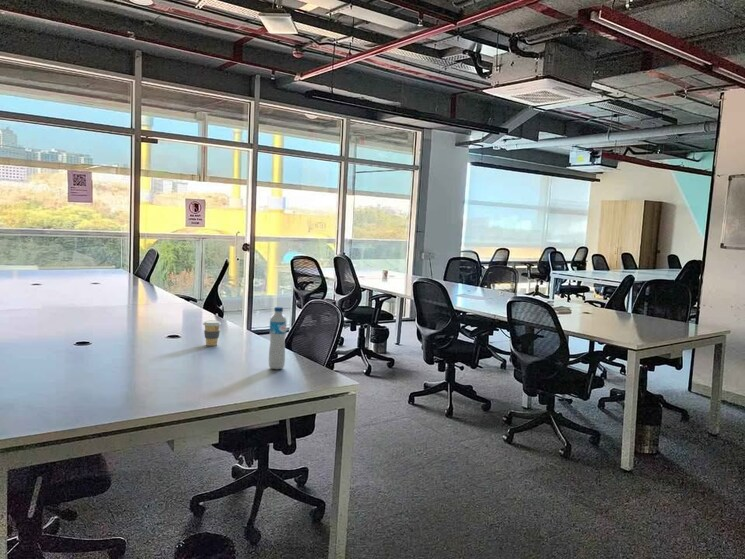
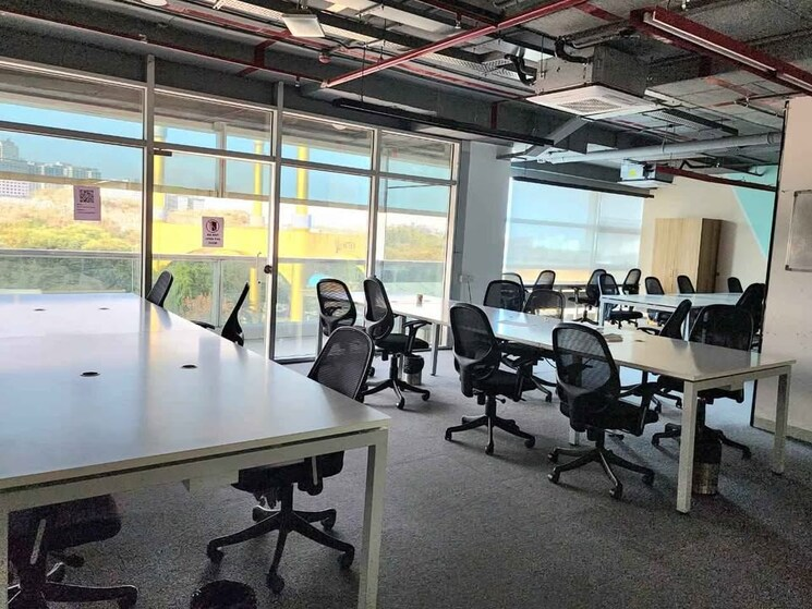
- coffee cup (211, 333)
- water bottle (277, 338)
